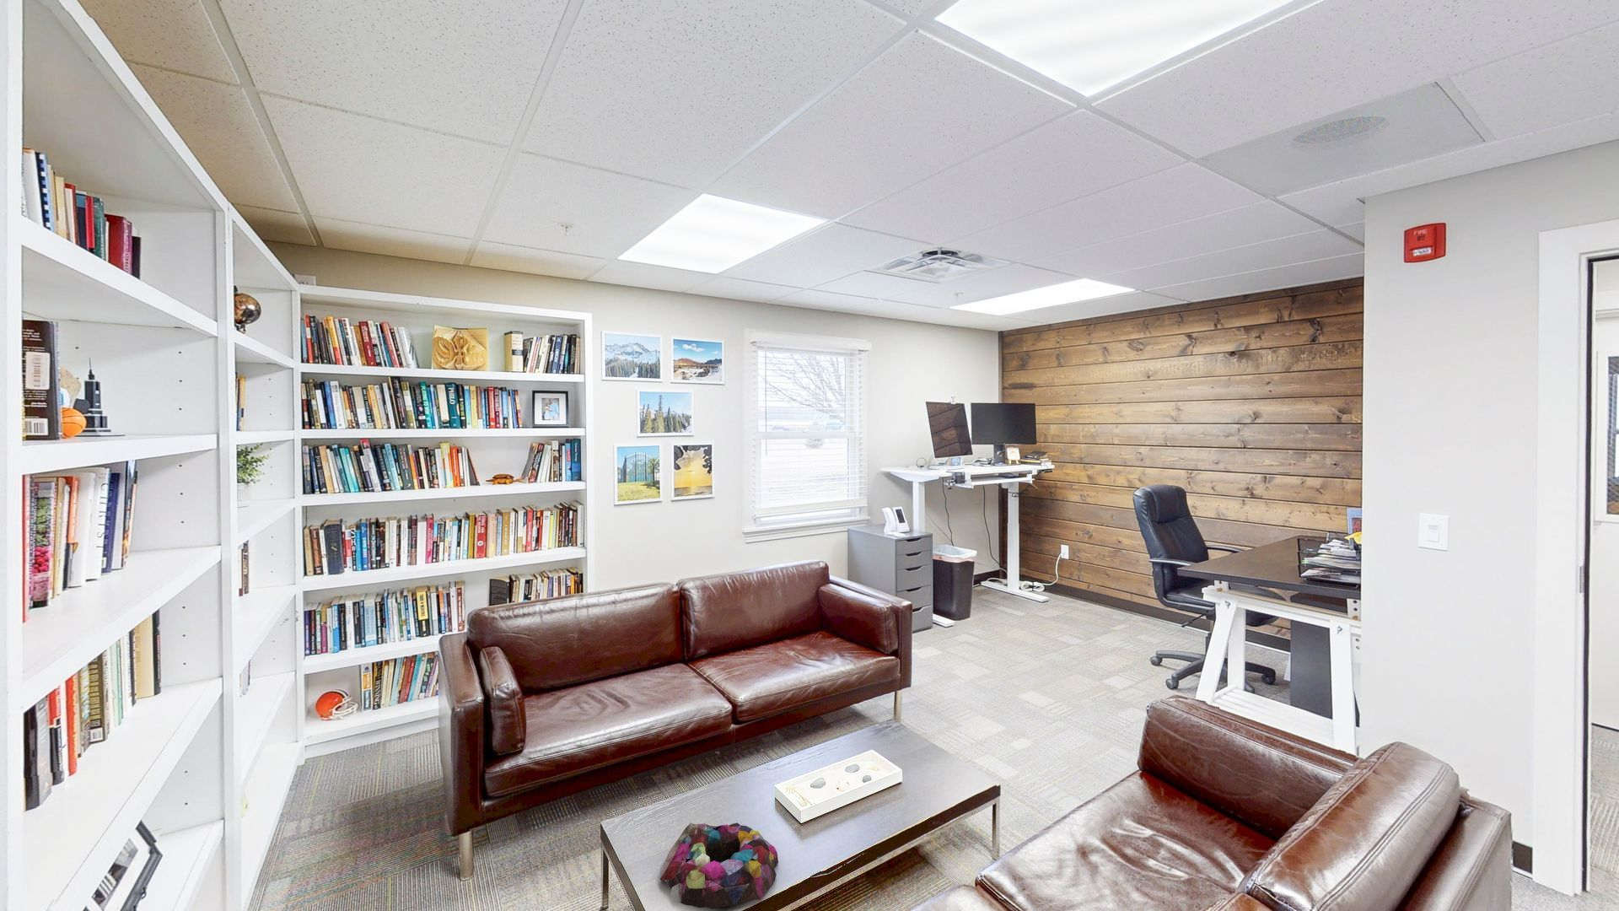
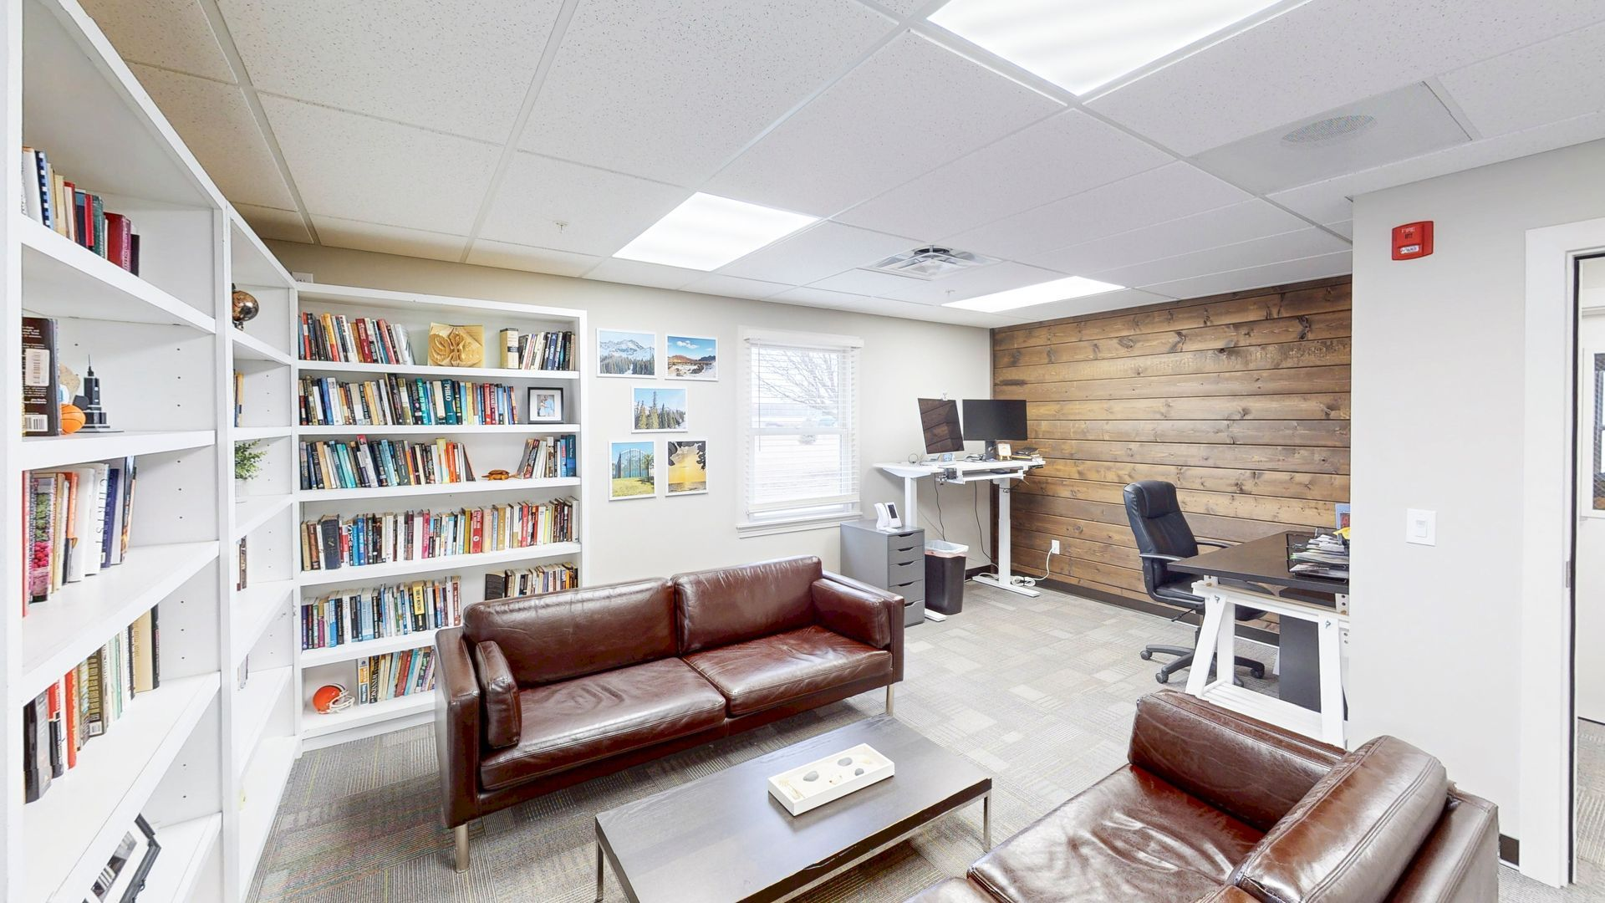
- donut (719, 854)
